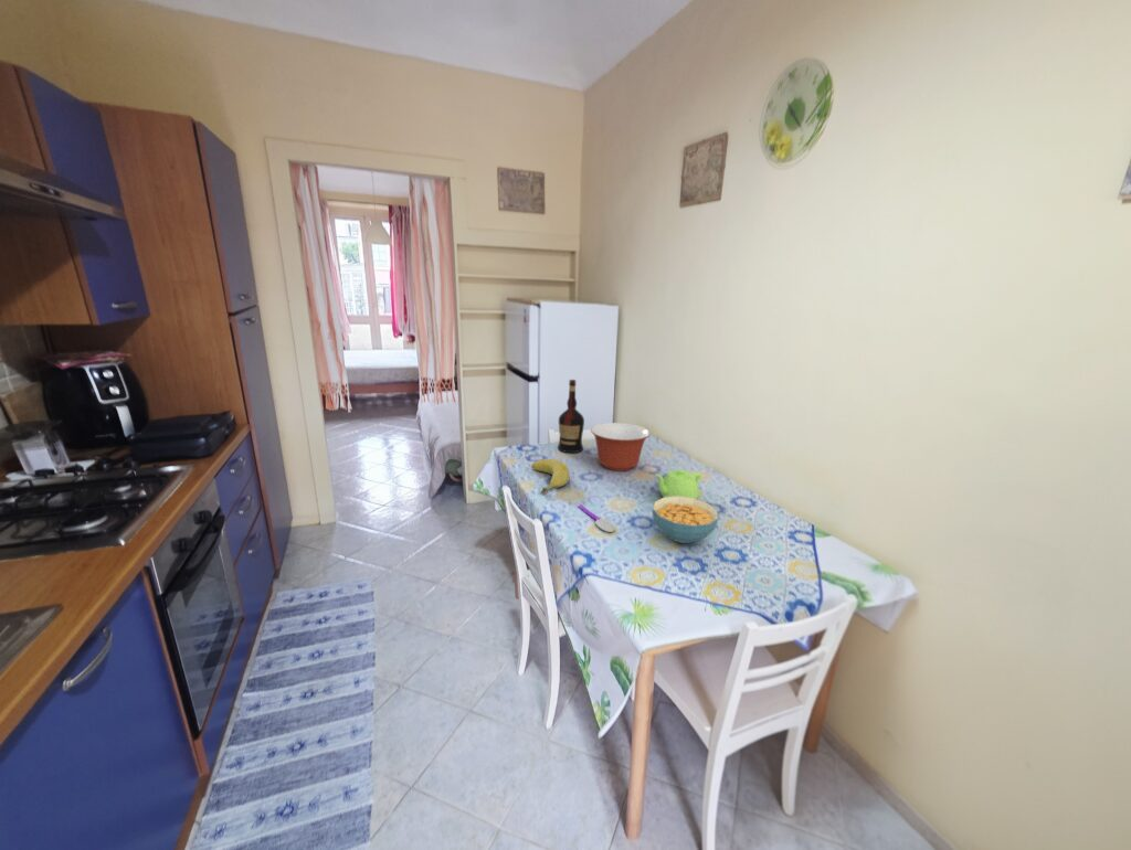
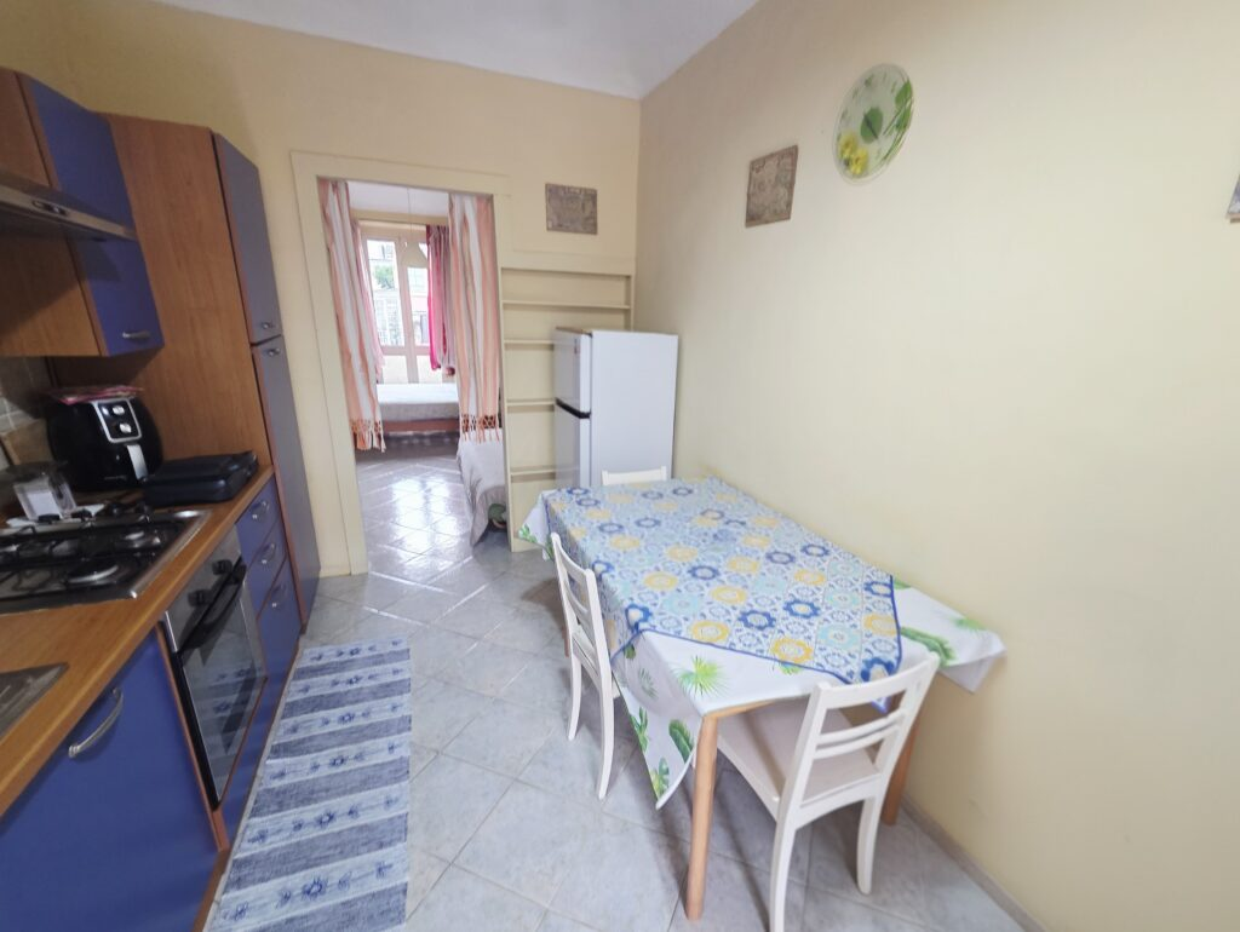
- liquor (571, 415)
- cereal bowl (683, 523)
- banana (545, 471)
- mixing bowl (619, 448)
- spoon (594, 517)
- teapot (677, 485)
